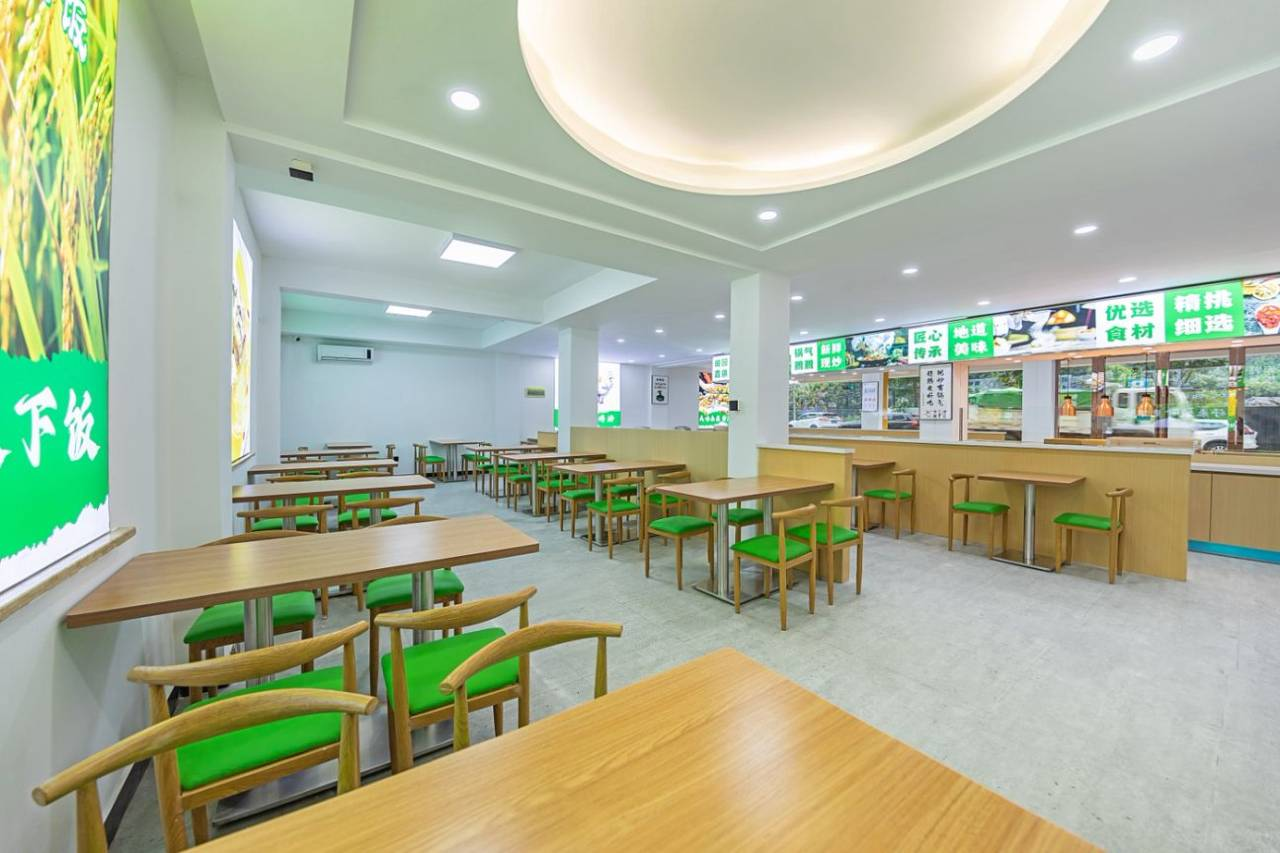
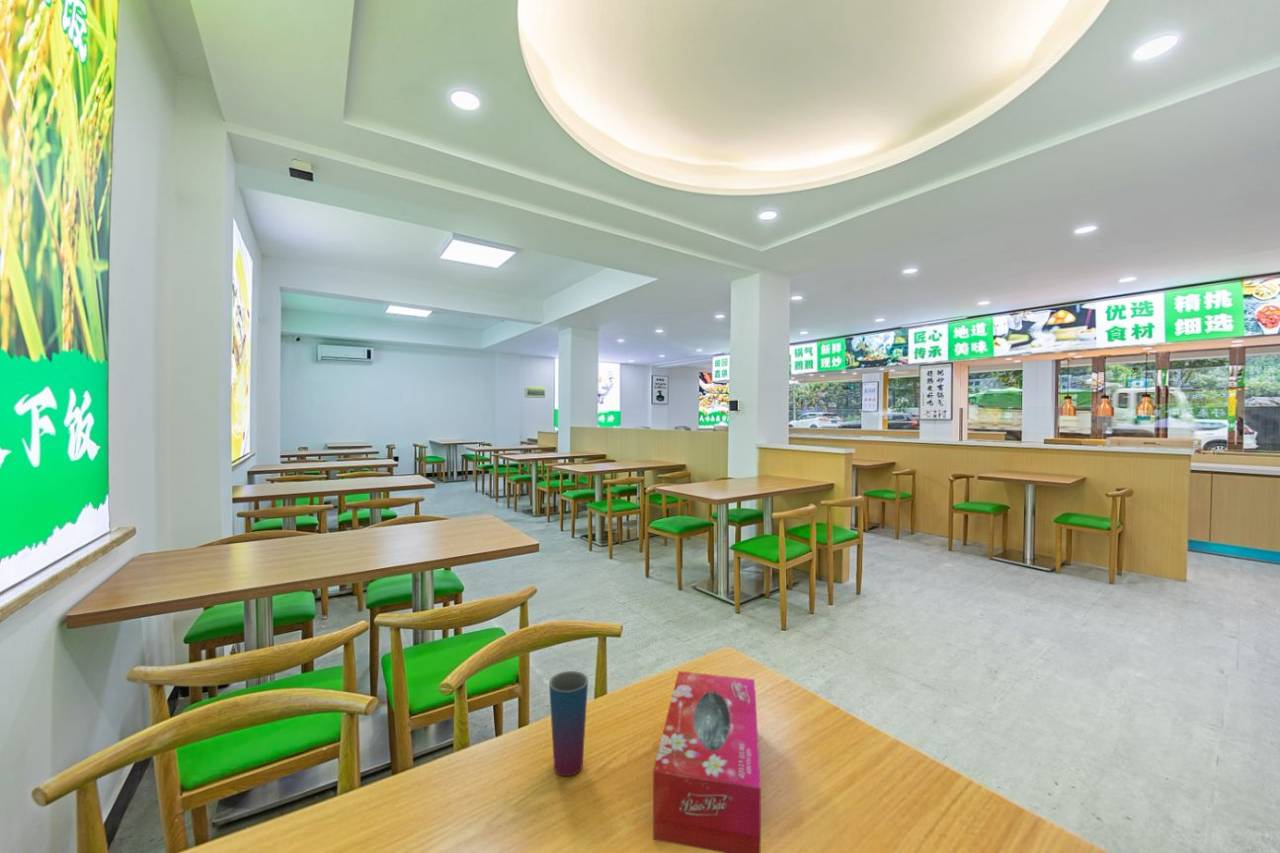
+ cup (568, 723)
+ tissue box (711, 747)
